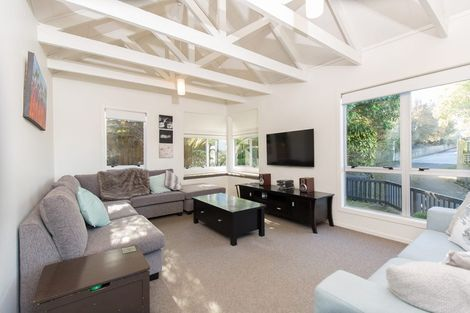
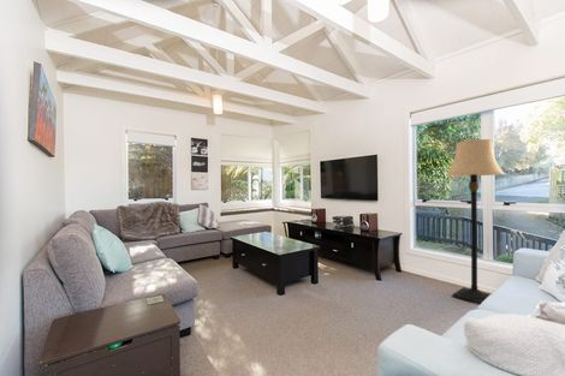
+ lamp (474, 219)
